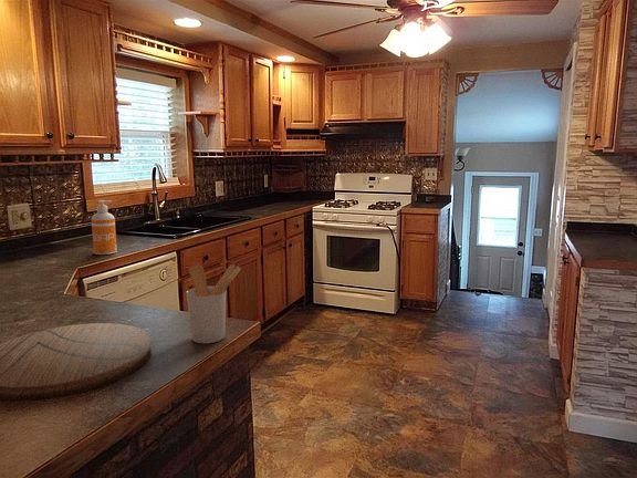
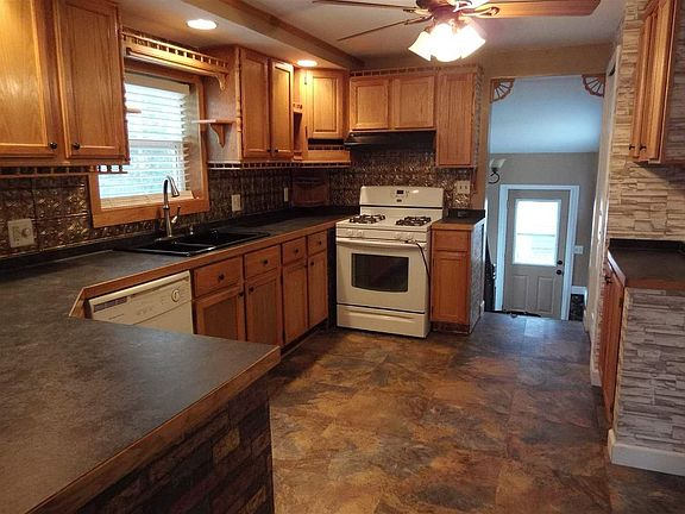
- cutting board (66, 355)
- utensil holder (216, 301)
- soap dispenser (103, 227)
